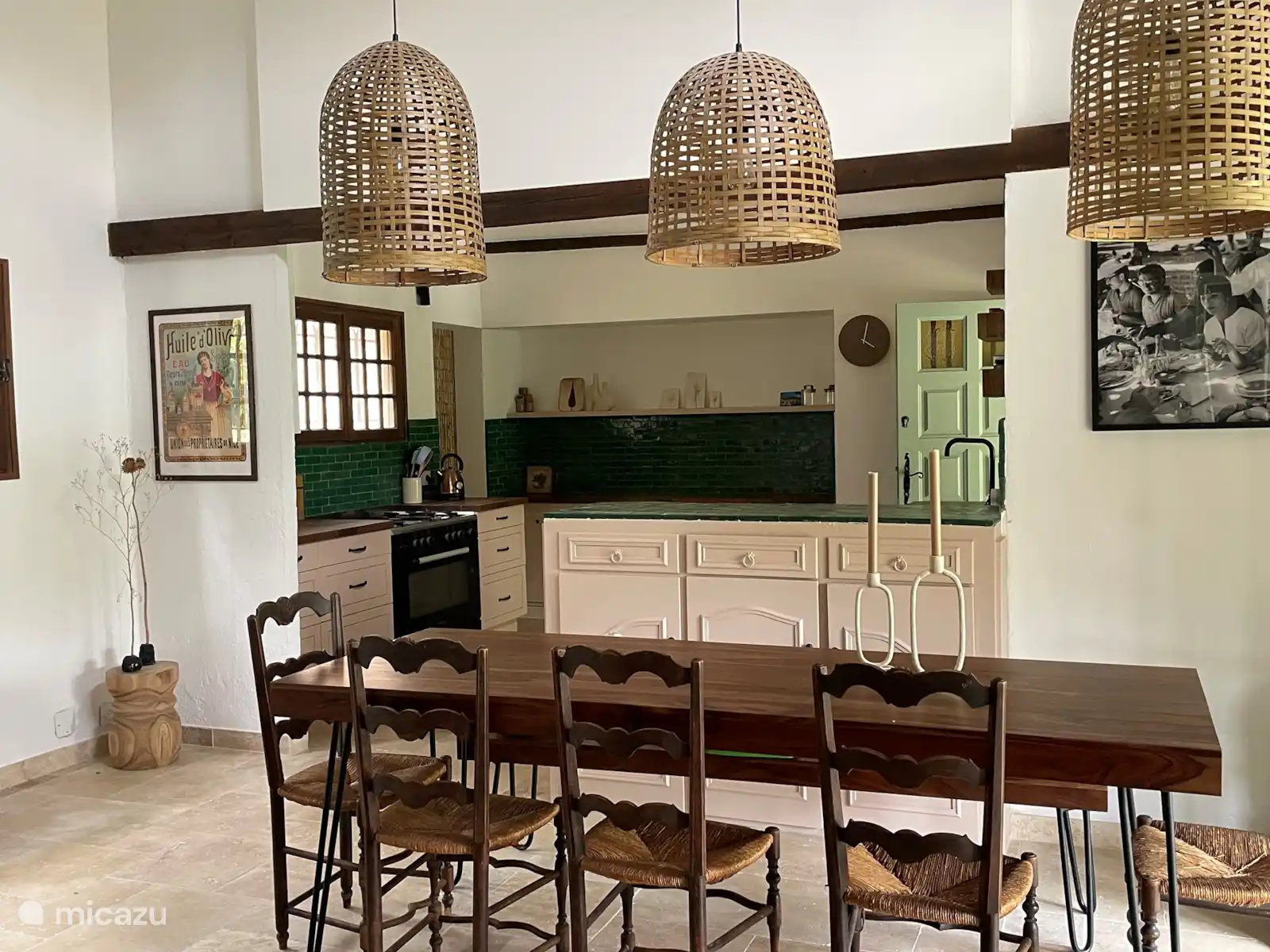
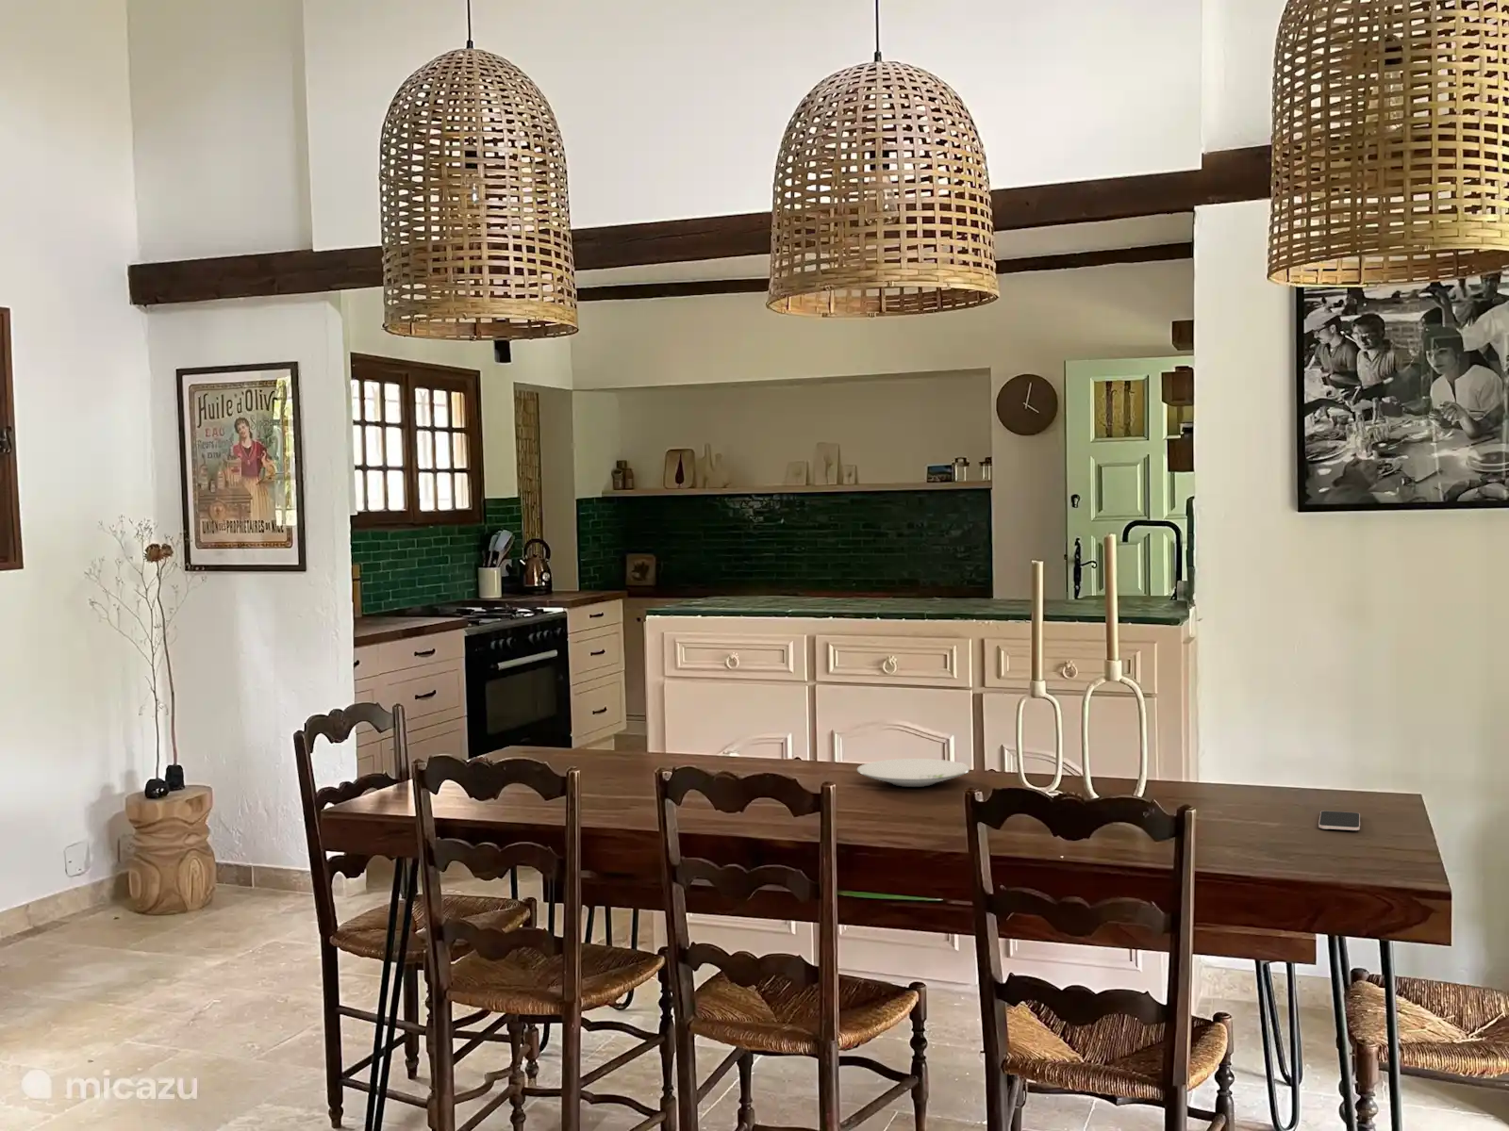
+ plate (913, 776)
+ smartphone (1339, 820)
